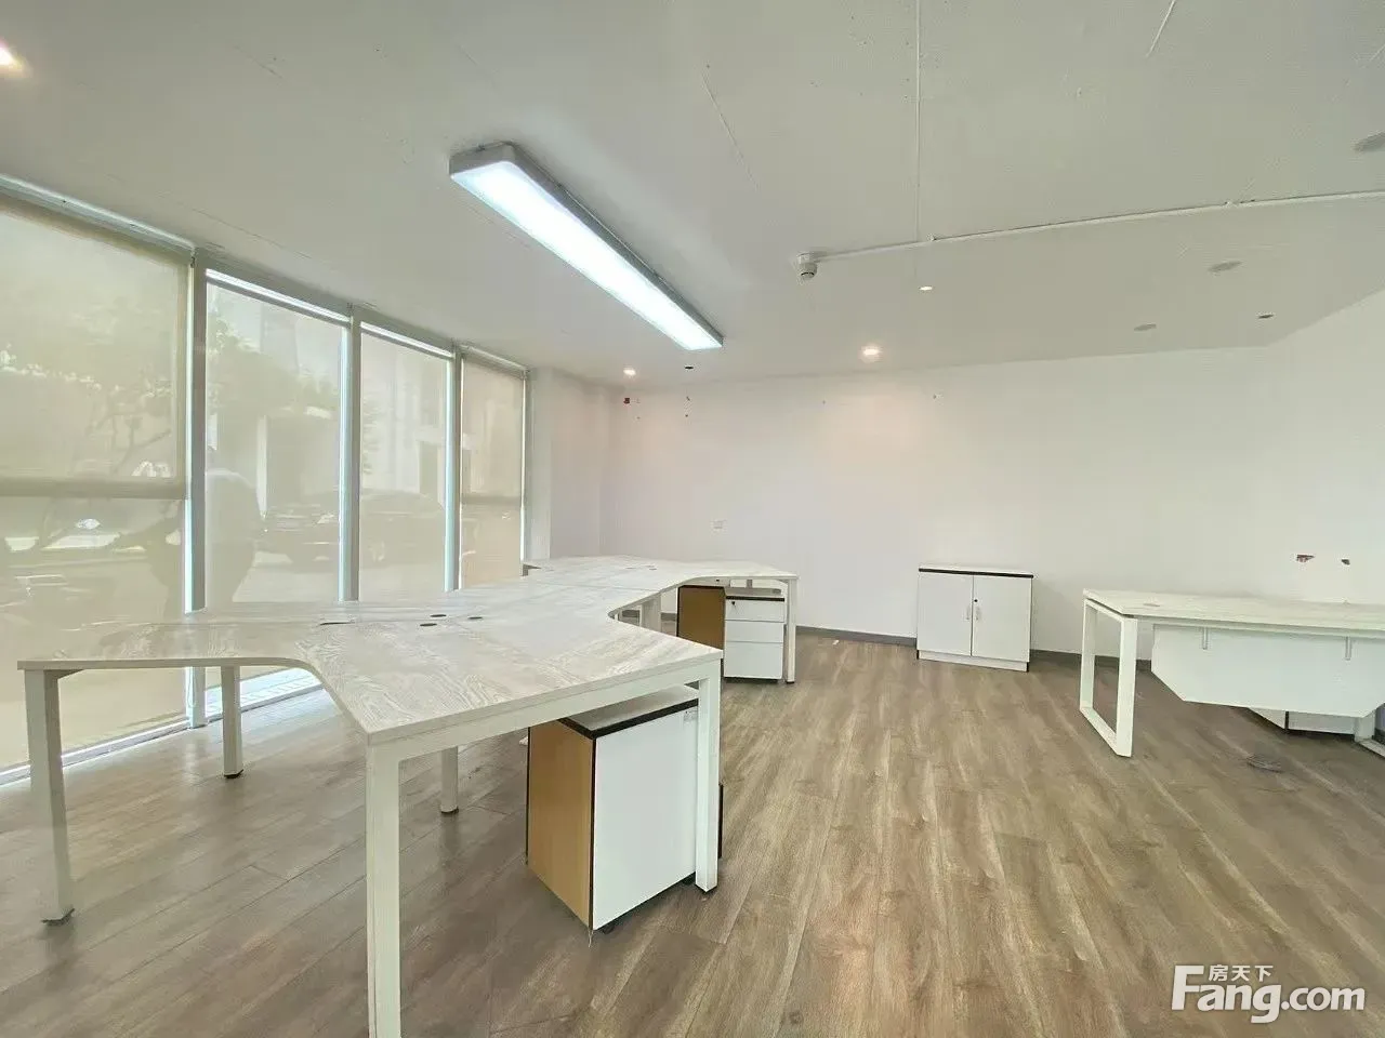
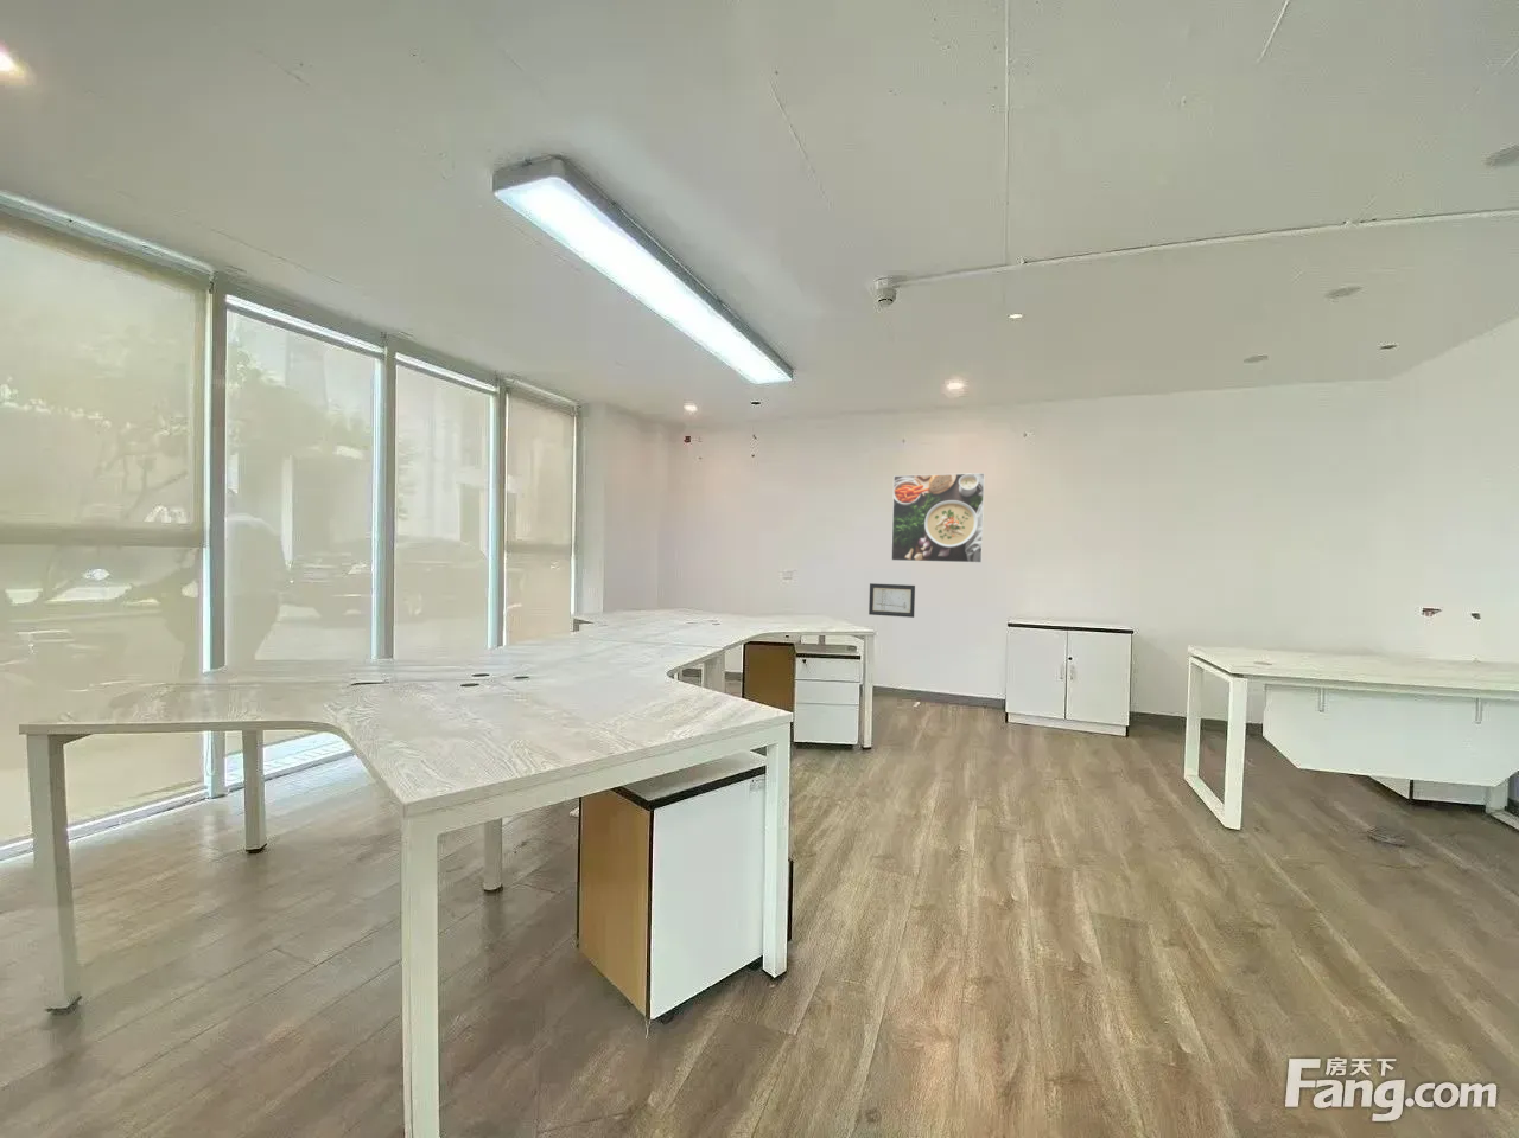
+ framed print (937, 518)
+ wall art (891, 600)
